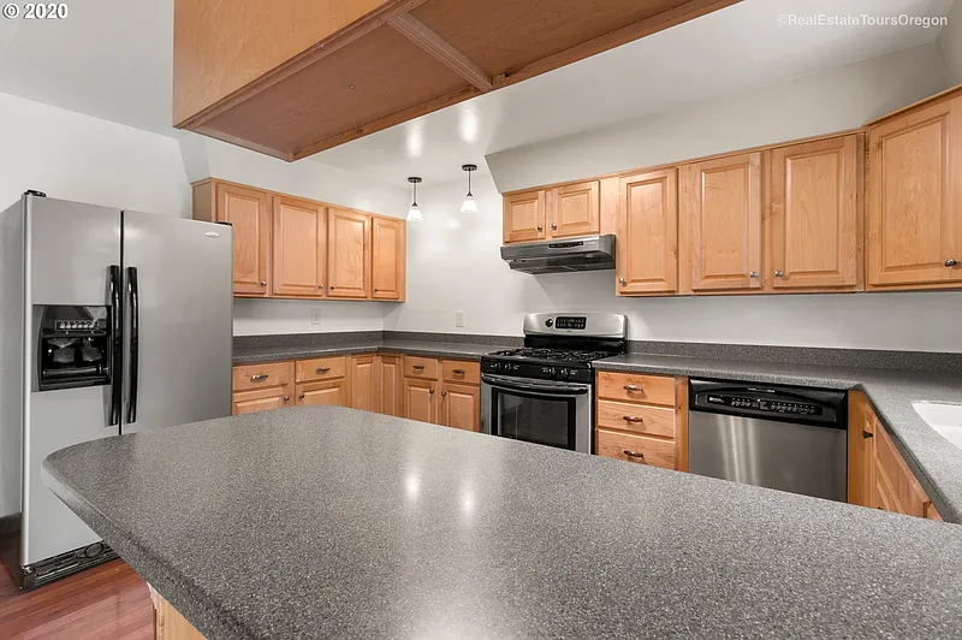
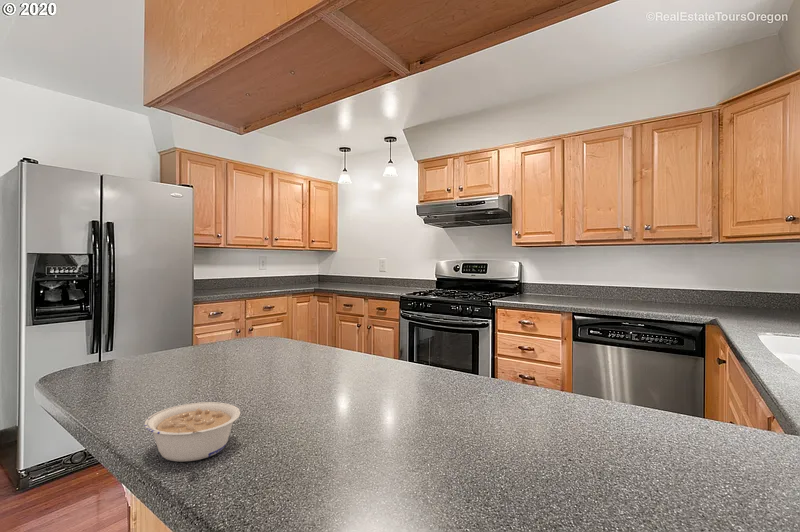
+ legume (196, 429)
